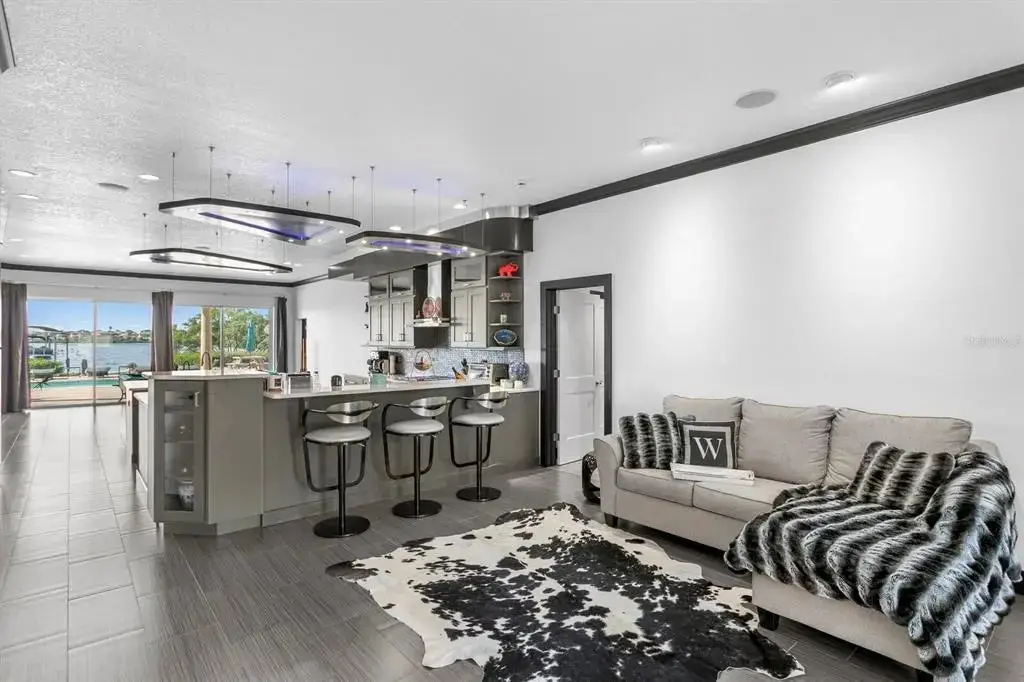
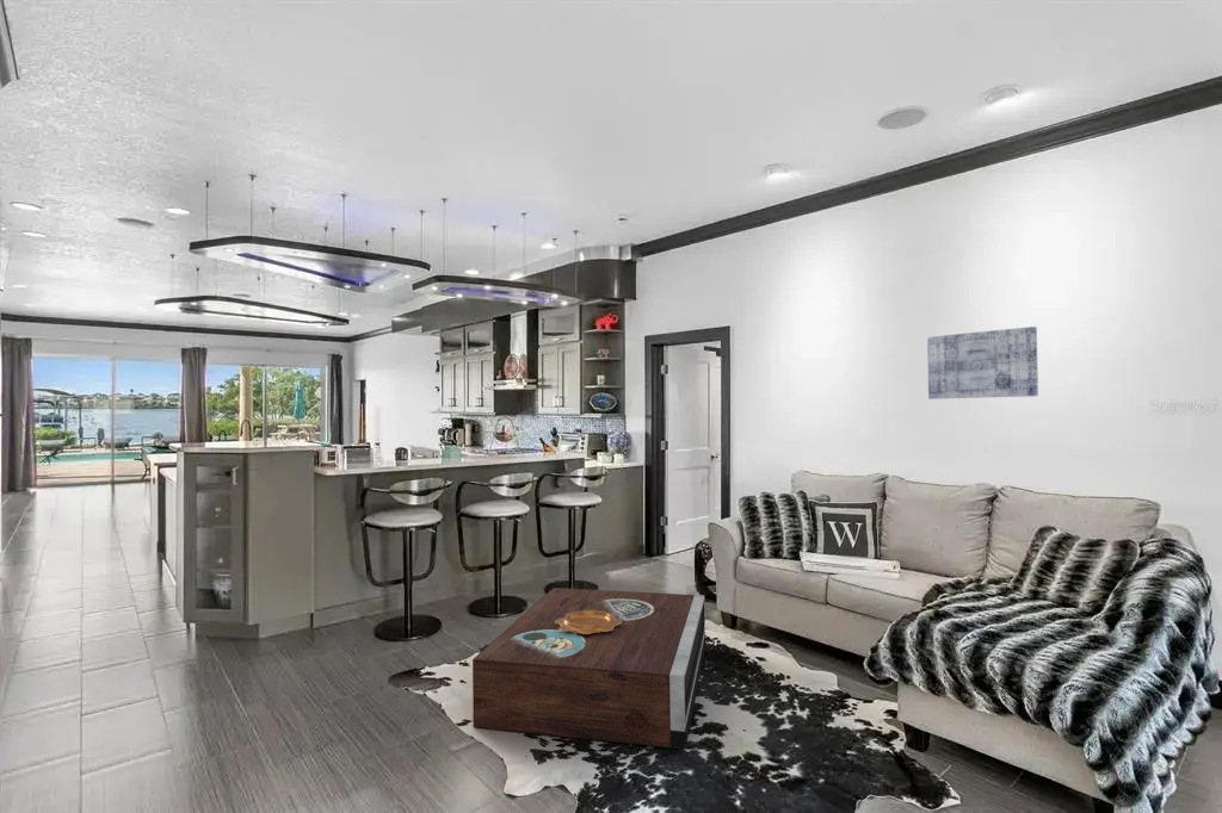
+ stereo (606, 651)
+ decorative bowl (587, 621)
+ wall art (979, 365)
